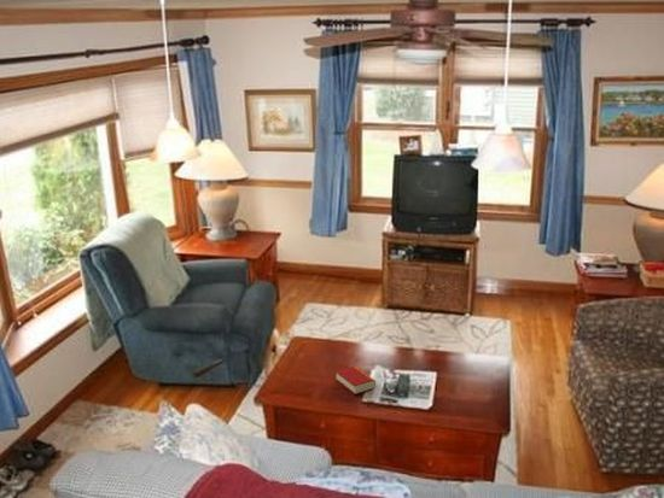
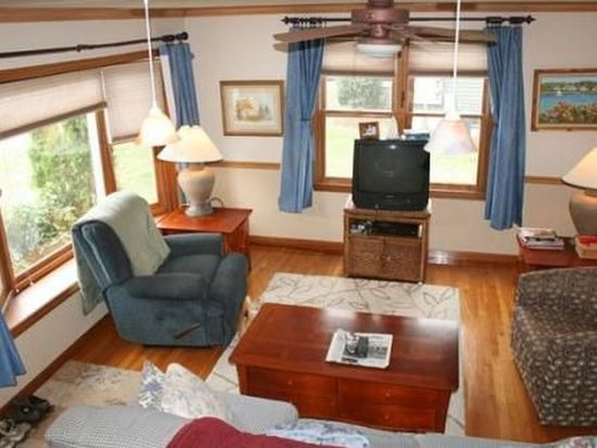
- book (355, 379)
